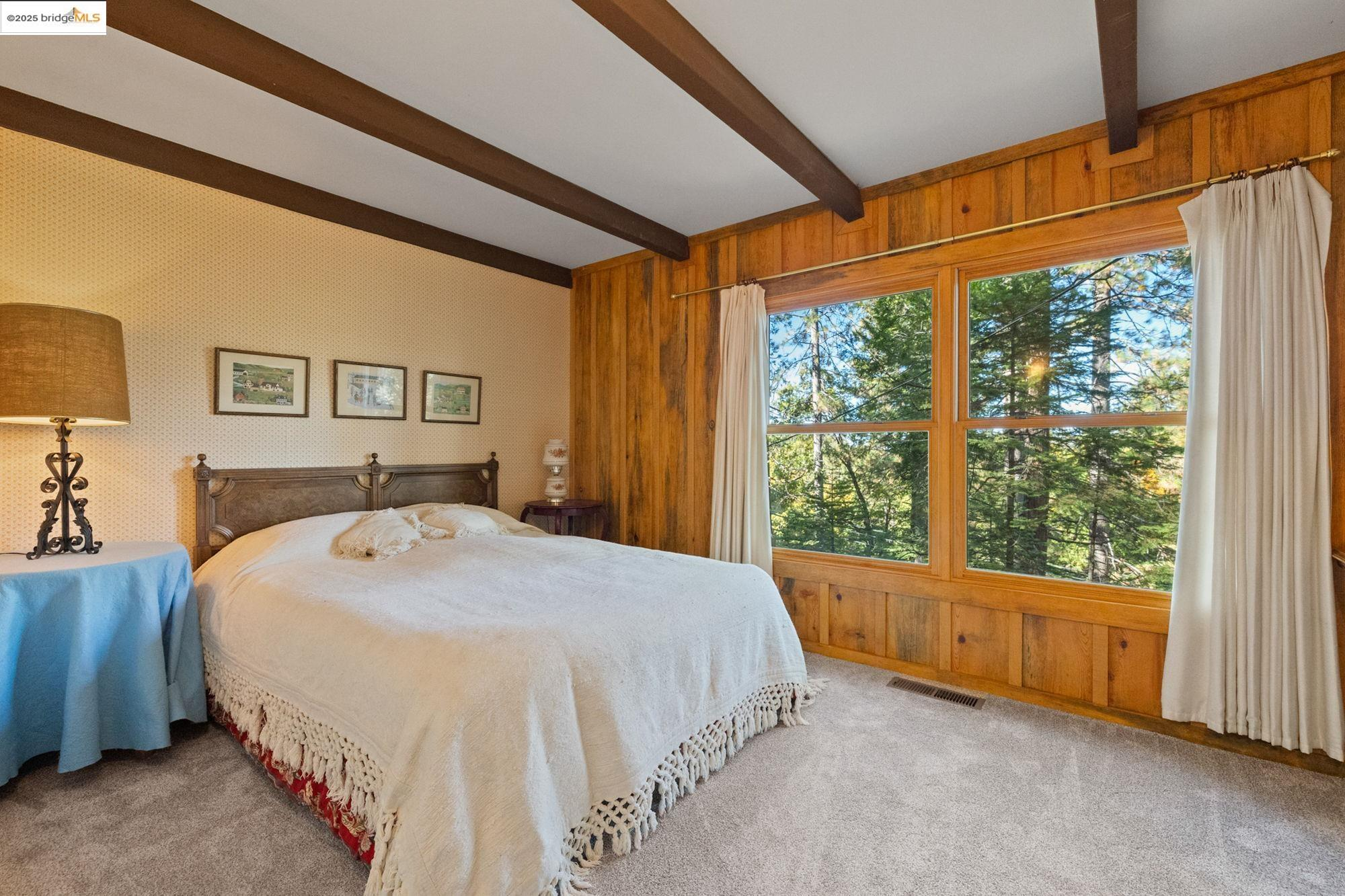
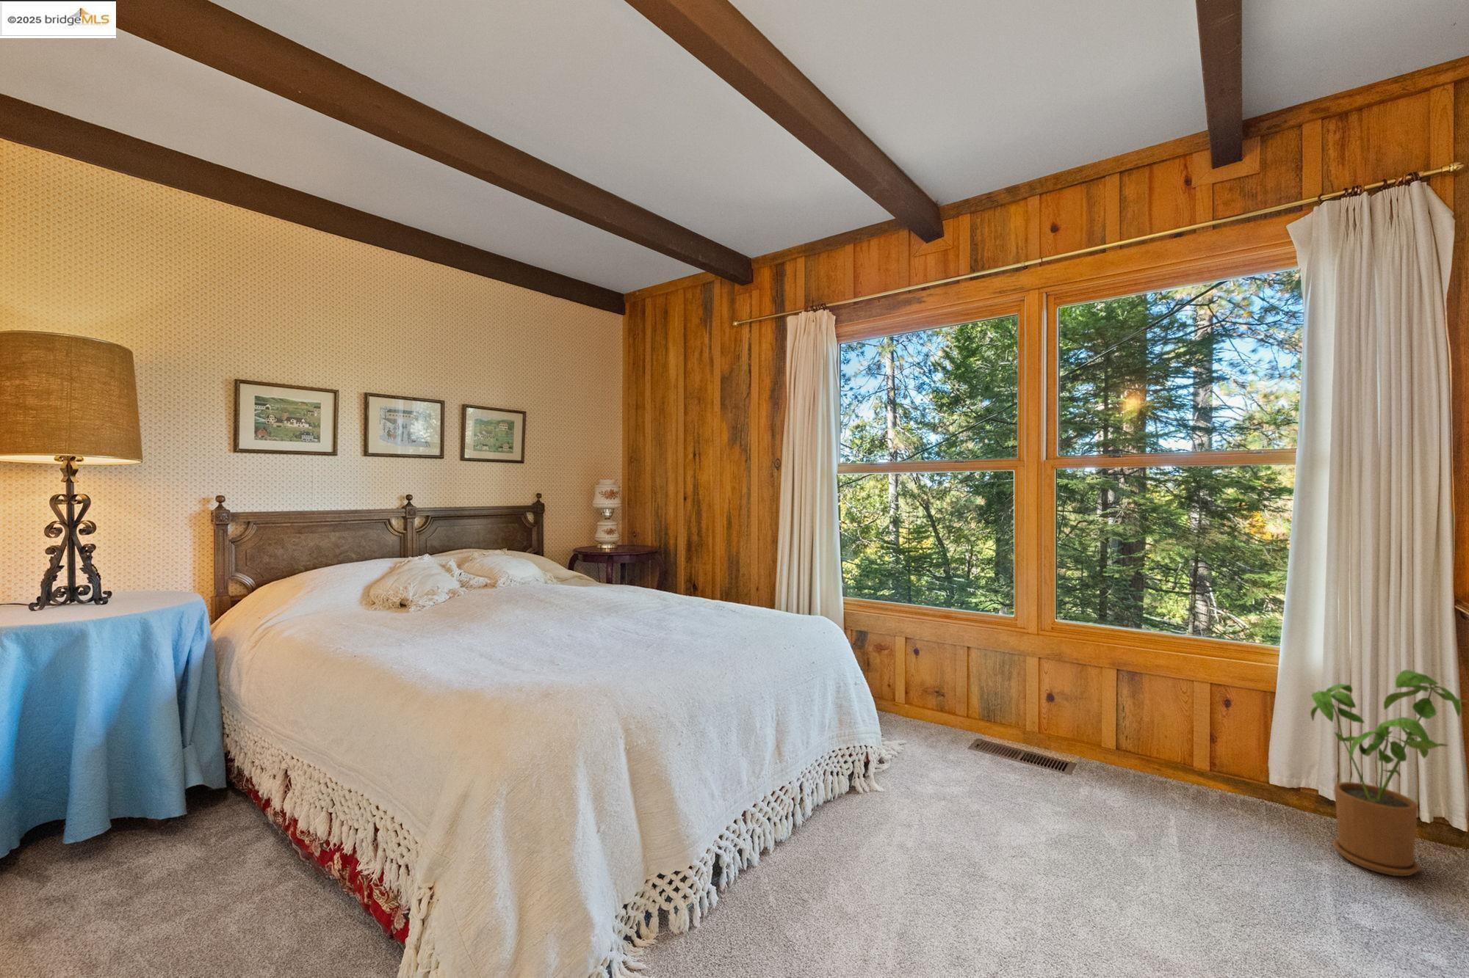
+ house plant (1383, 766)
